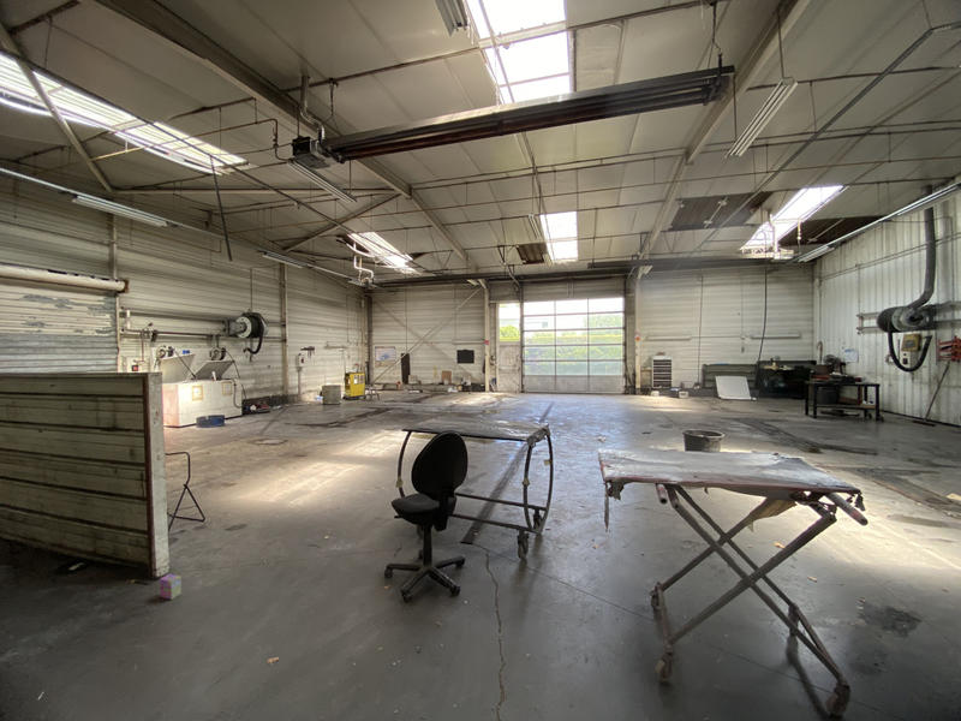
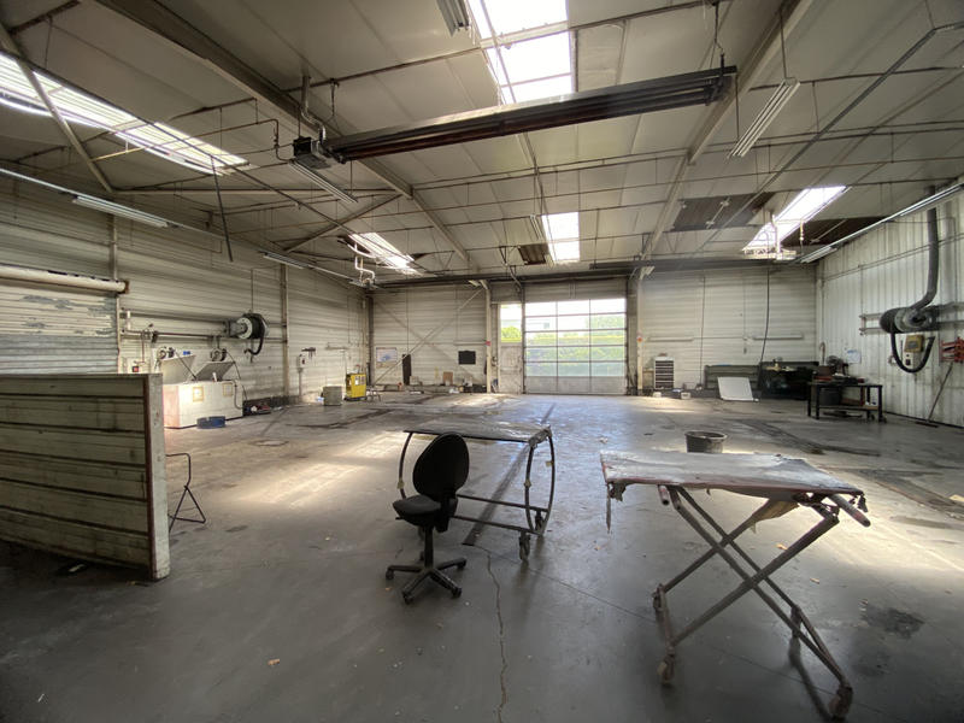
- box (169, 586)
